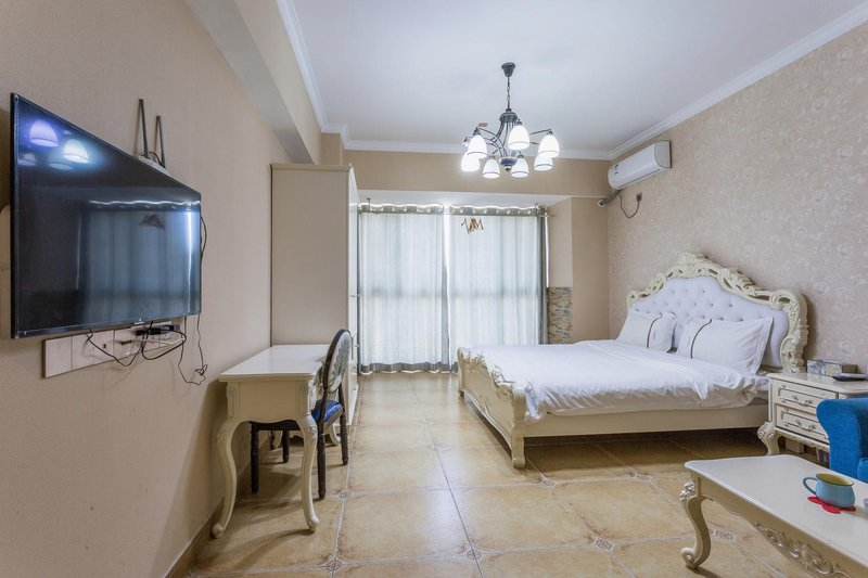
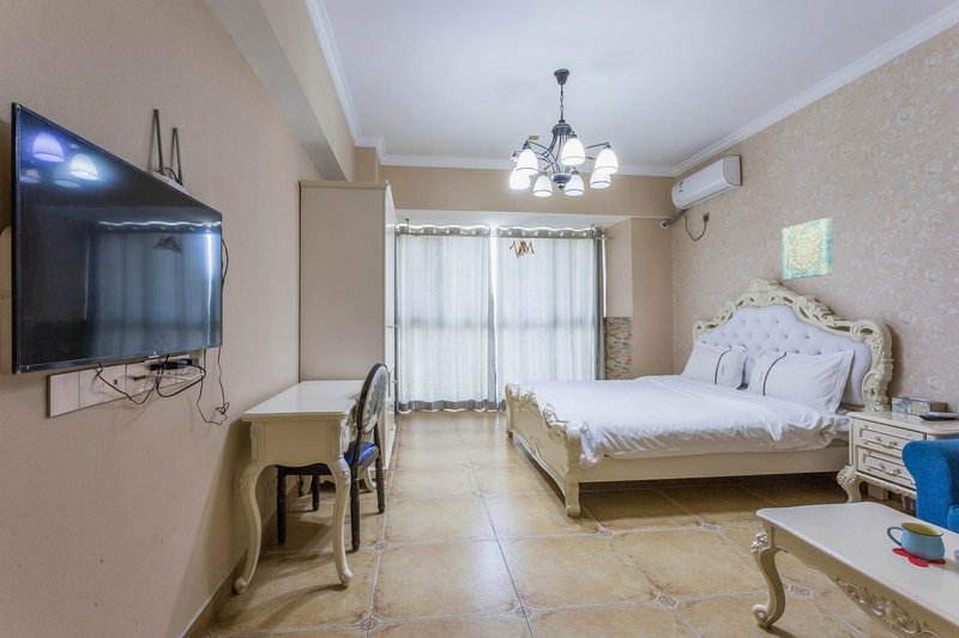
+ wall art (806, 250)
